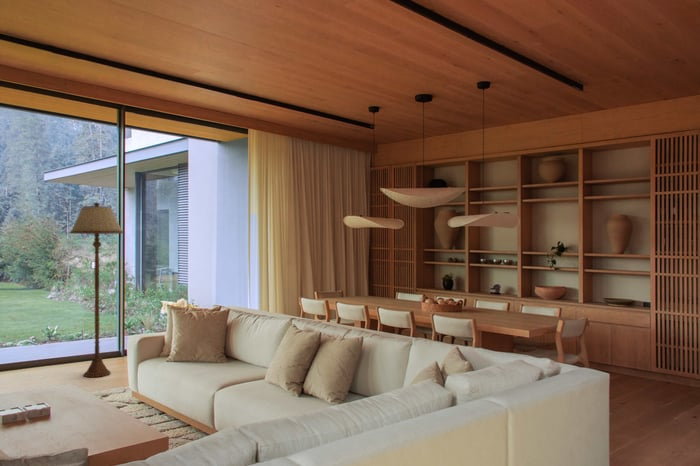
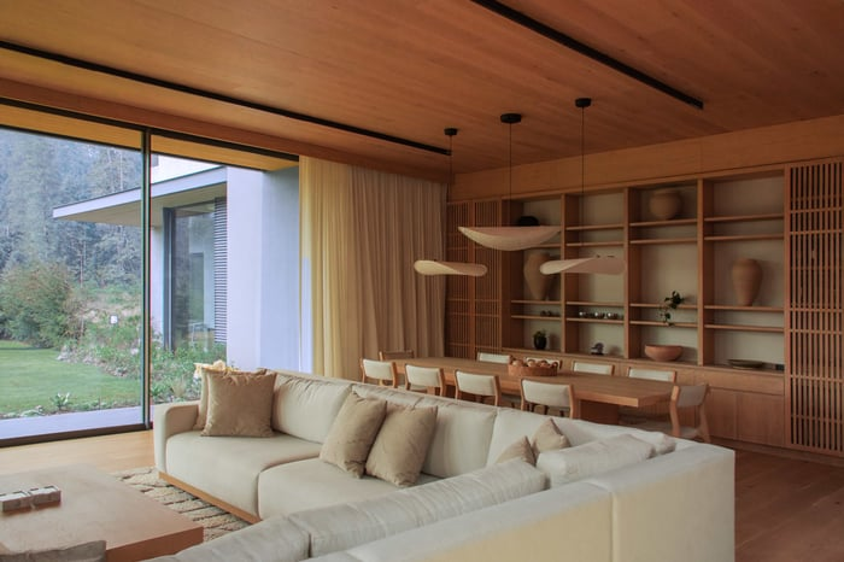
- floor lamp (97, 288)
